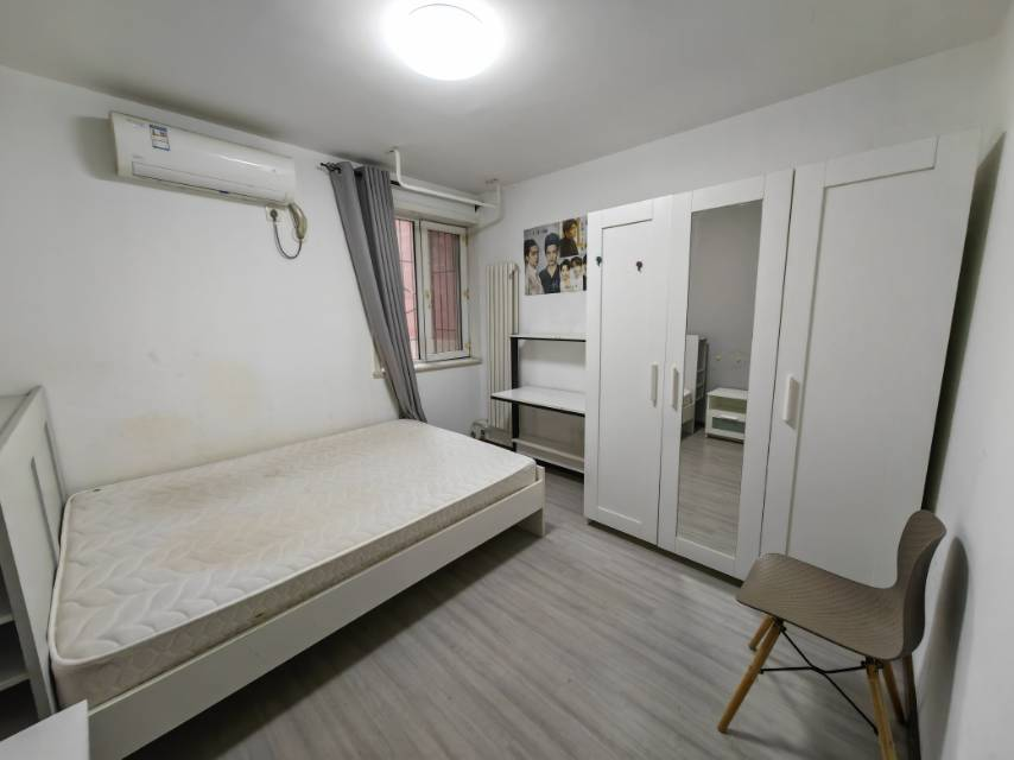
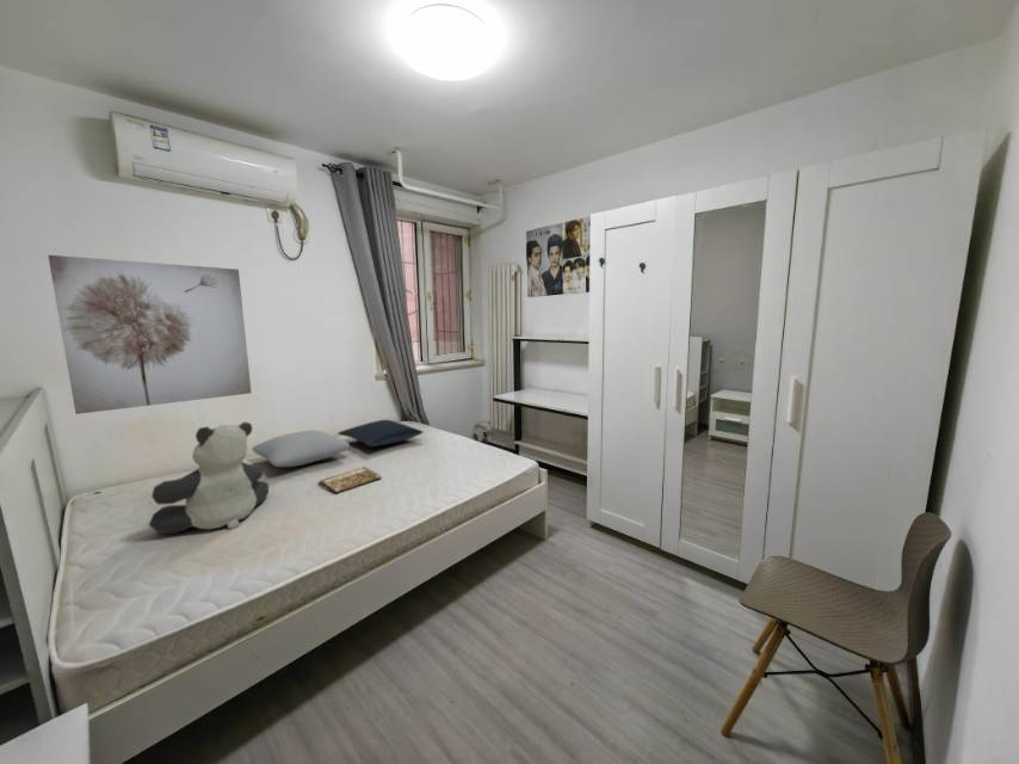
+ teddy bear (215, 472)
+ wall art (165, 334)
+ book (350, 479)
+ pillow (381, 432)
+ cushion (301, 446)
